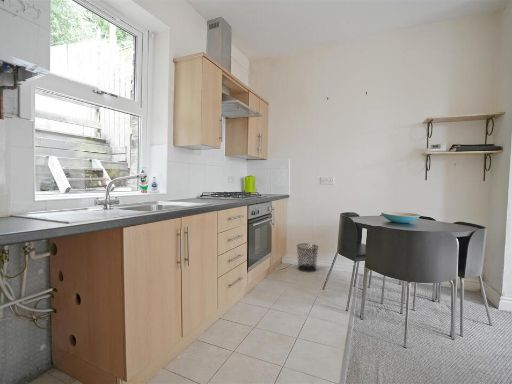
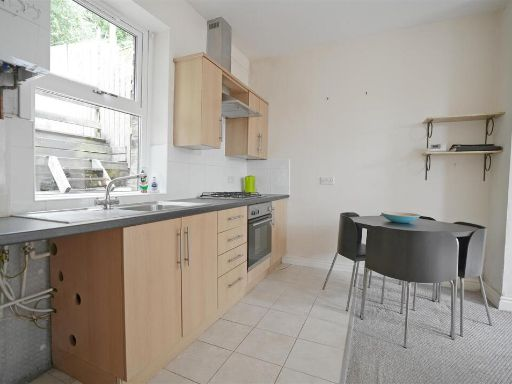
- waste bin (306, 257)
